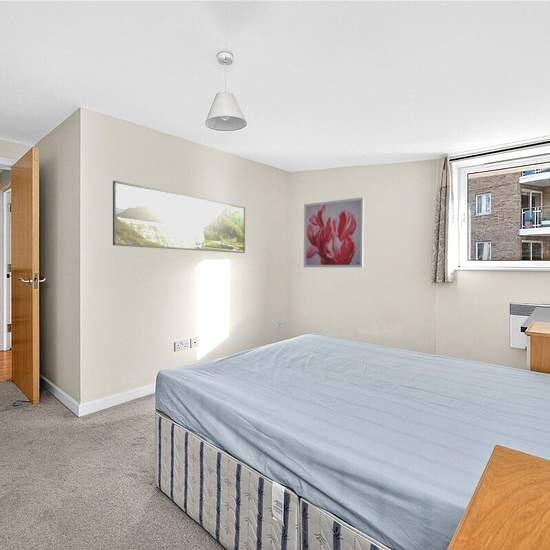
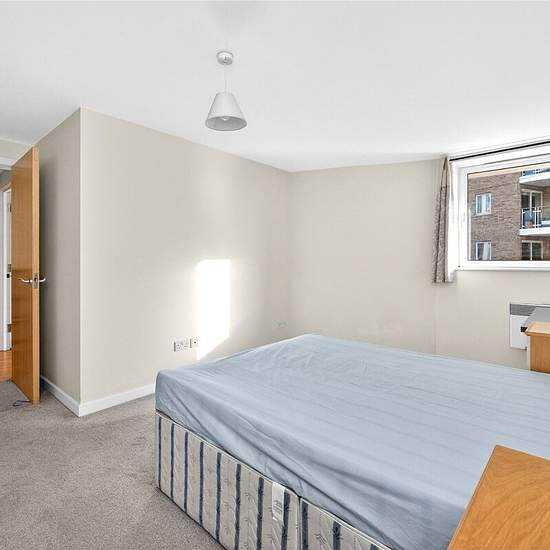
- wall art (332, 234)
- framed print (190, 223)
